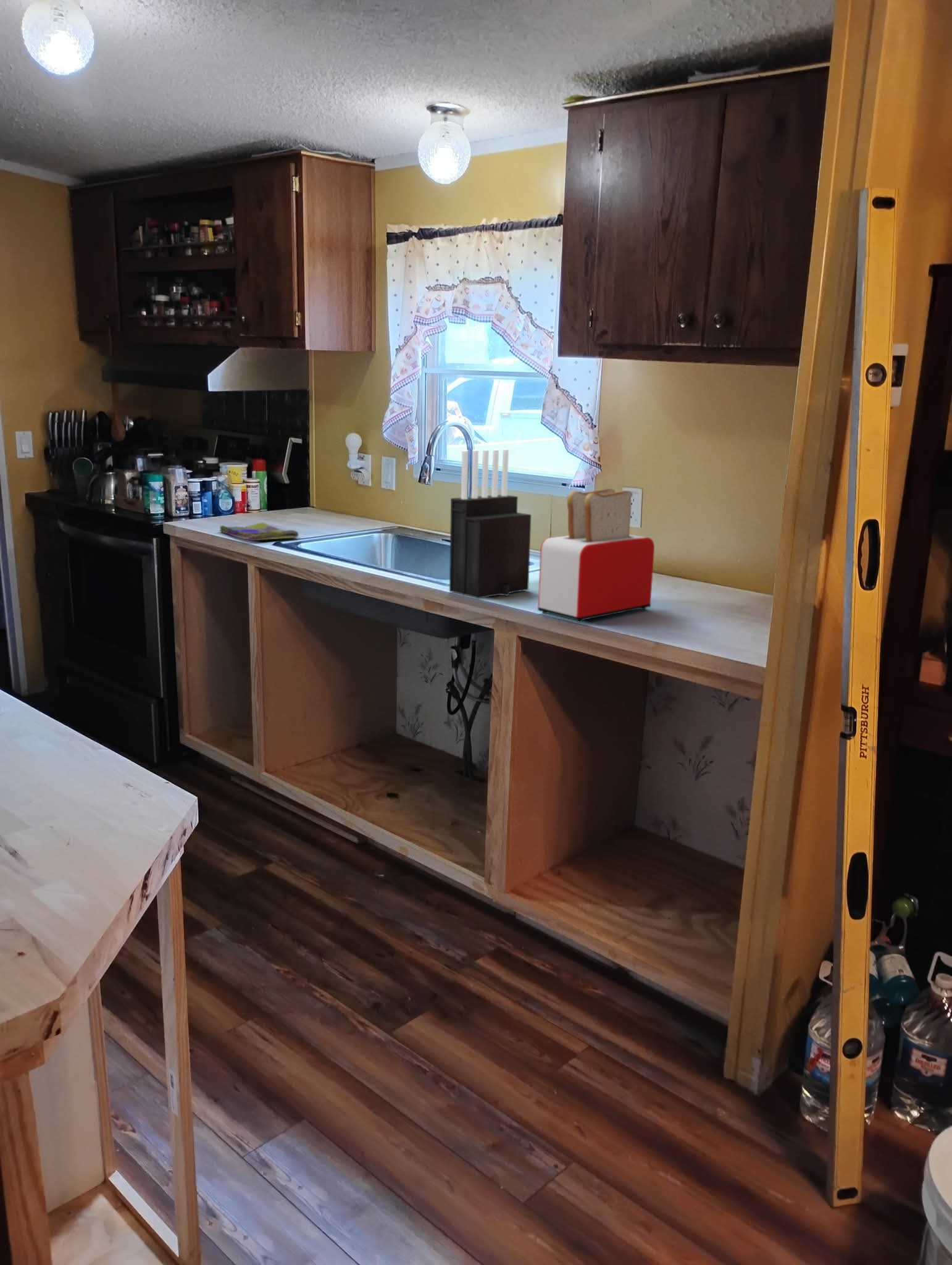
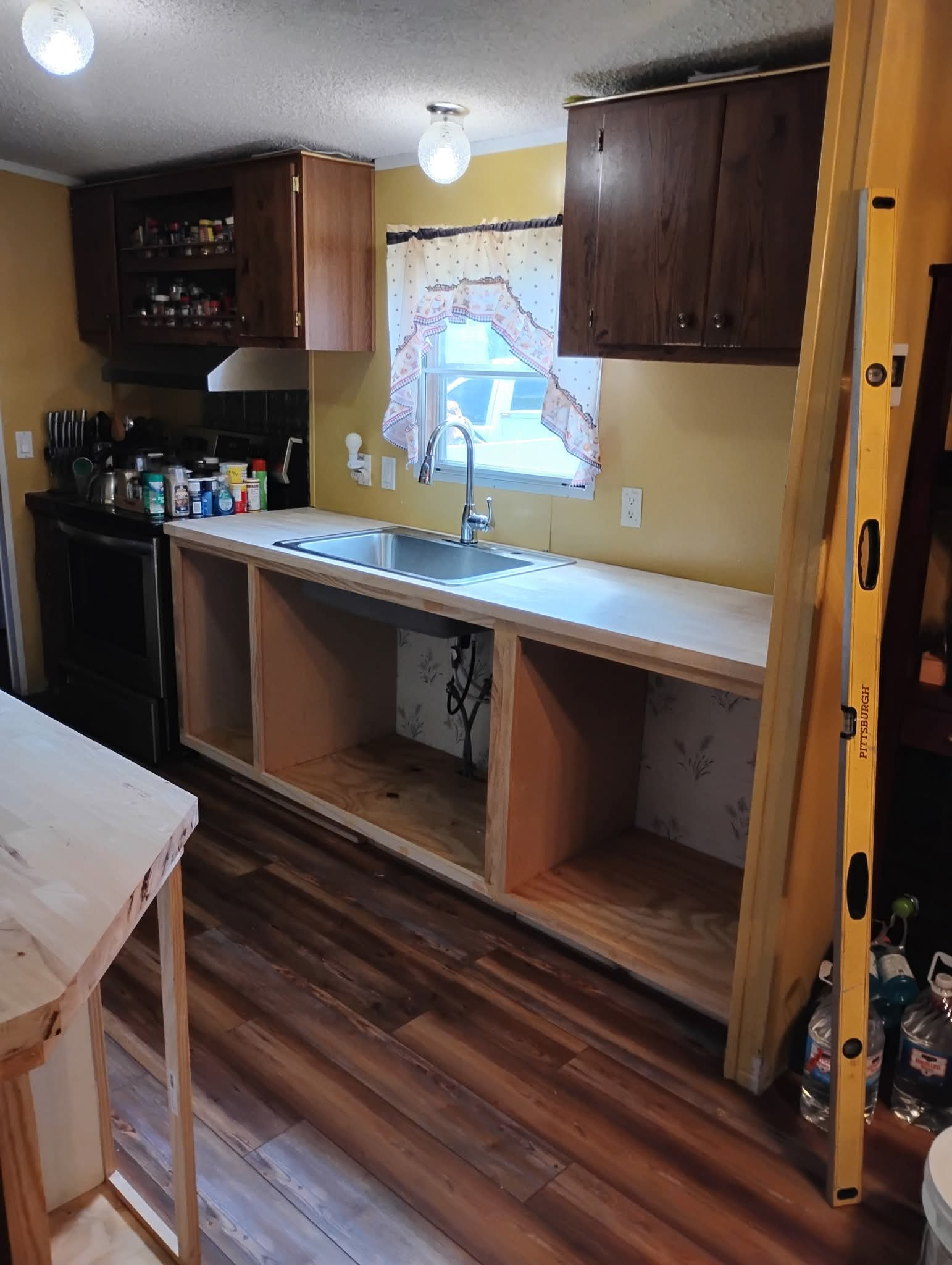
- knife block (494, 522)
- dish towel (259, 531)
- toaster (601, 551)
